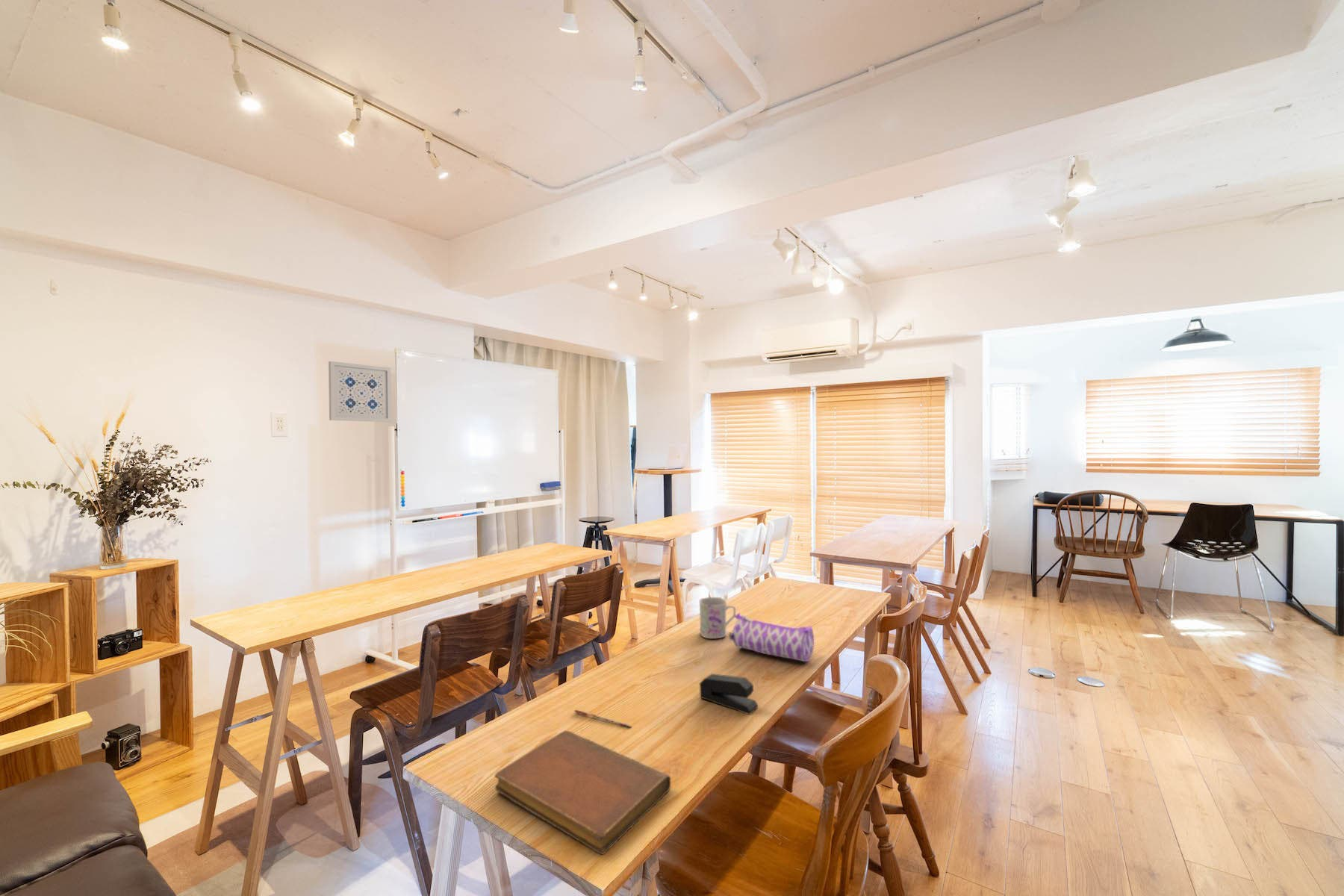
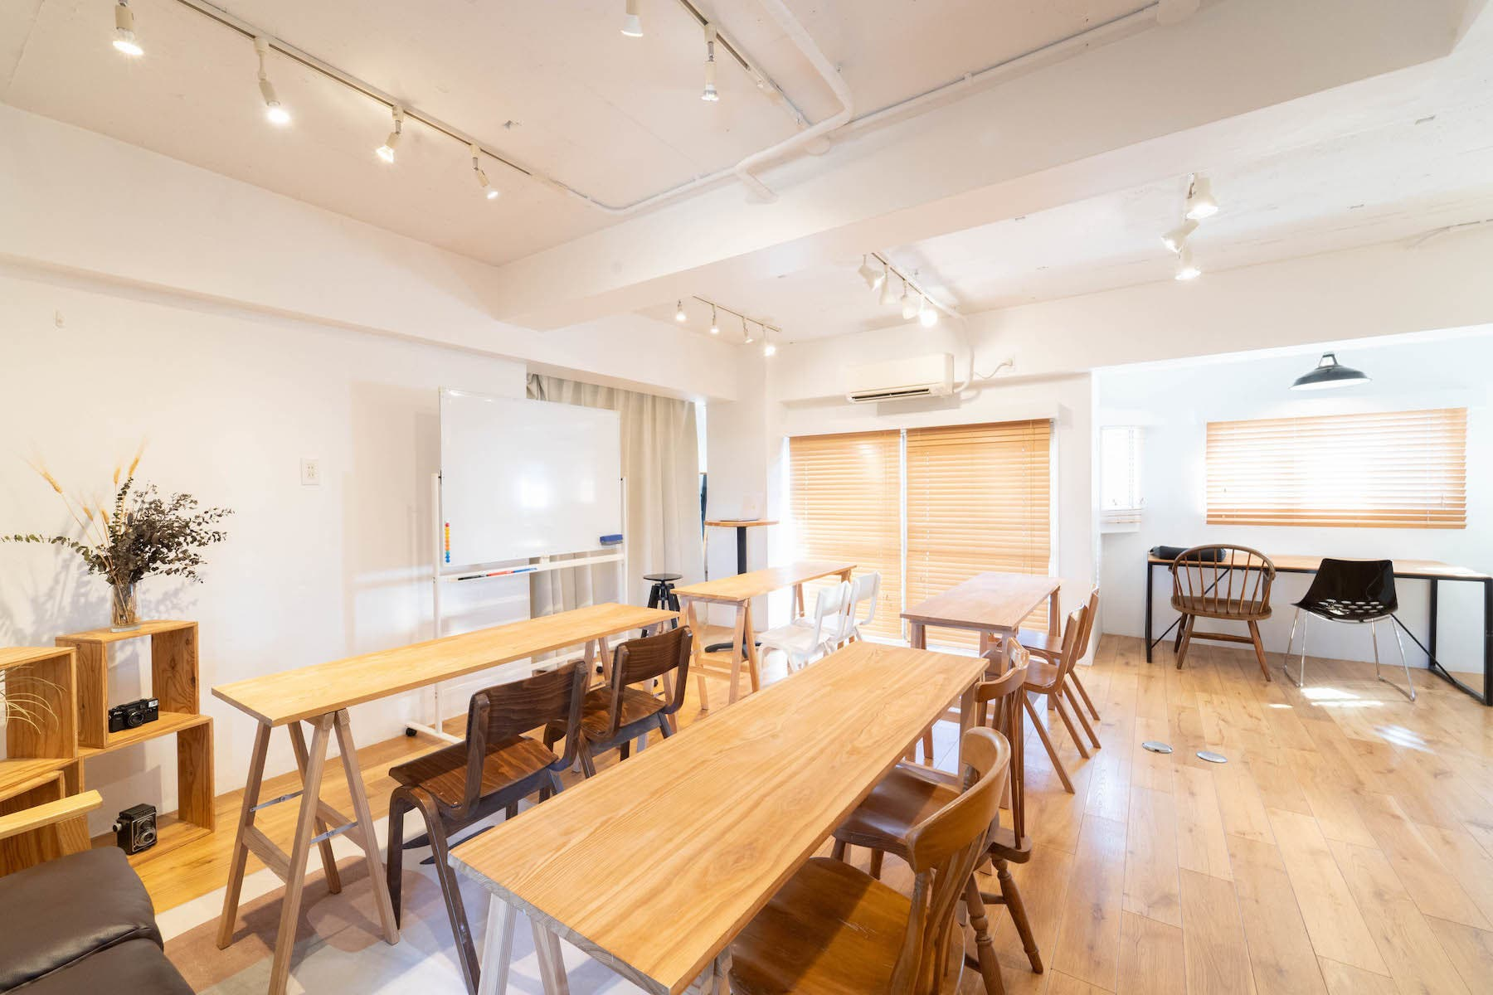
- stapler (727, 688)
- wall art (361, 393)
- pen (602, 718)
- notebook (582, 781)
- mug (718, 617)
- pencil case (772, 636)
